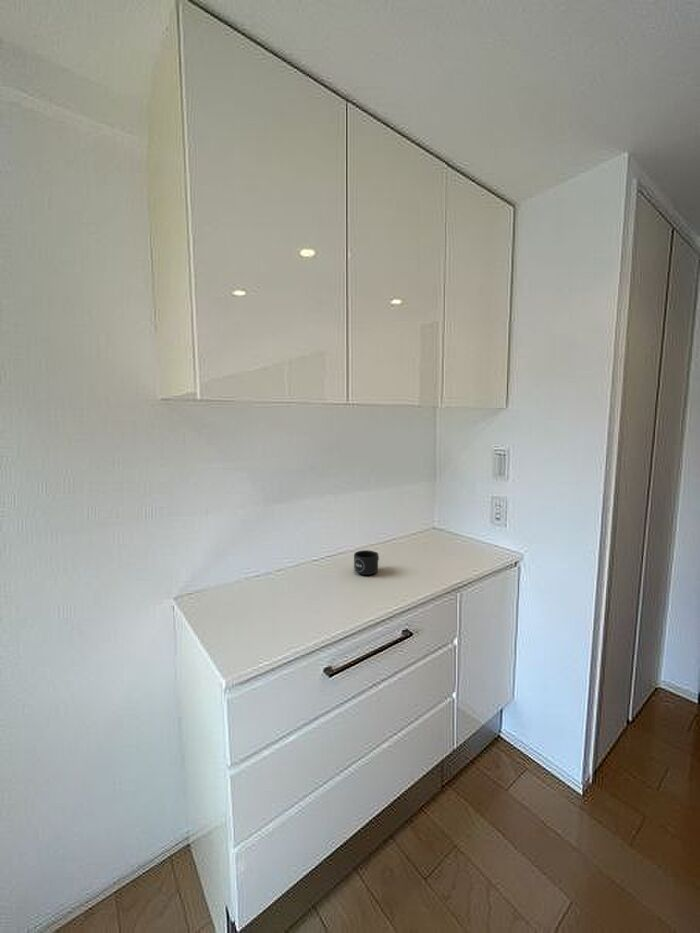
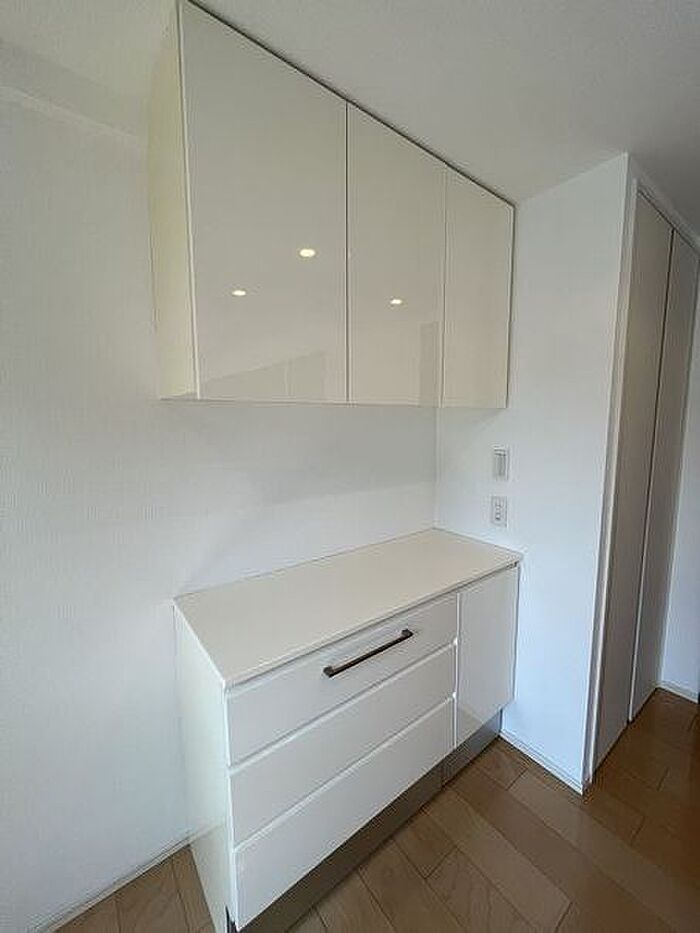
- mug (368, 562)
